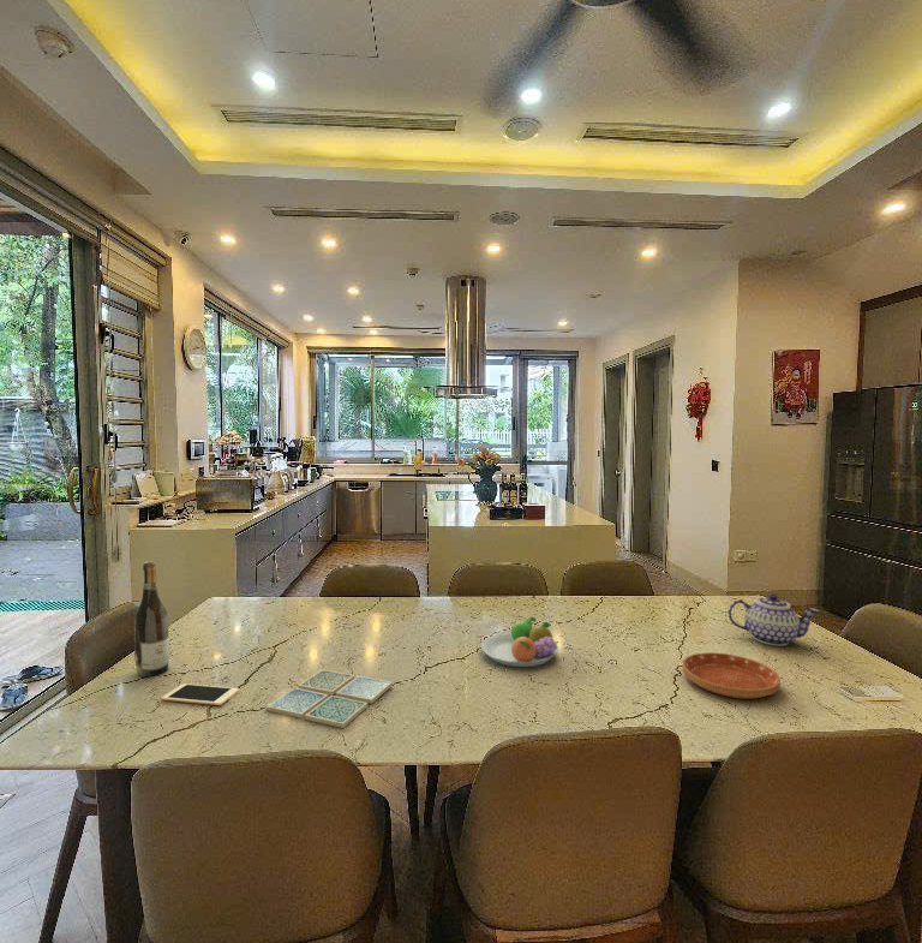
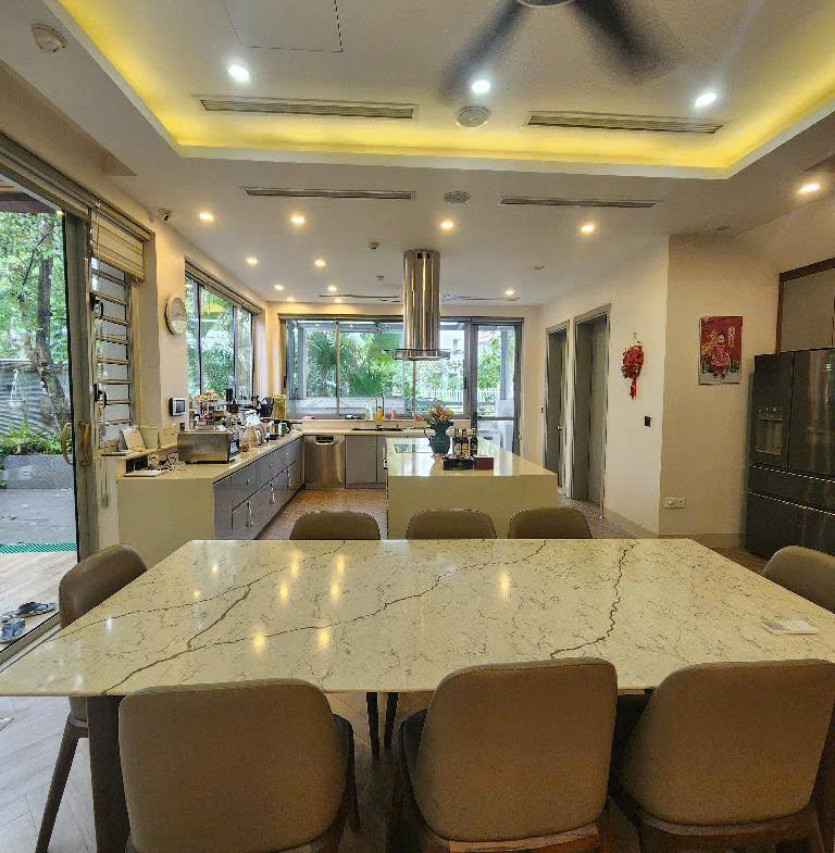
- drink coaster (331, 696)
- teapot (772, 616)
- wine bottle (150, 616)
- saucer (729, 675)
- fruit bowl (521, 638)
- cell phone (200, 693)
